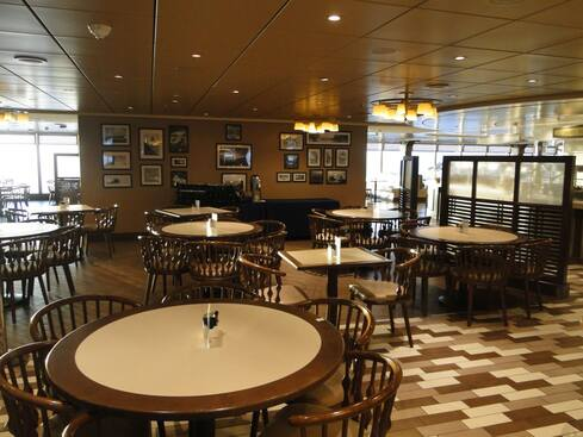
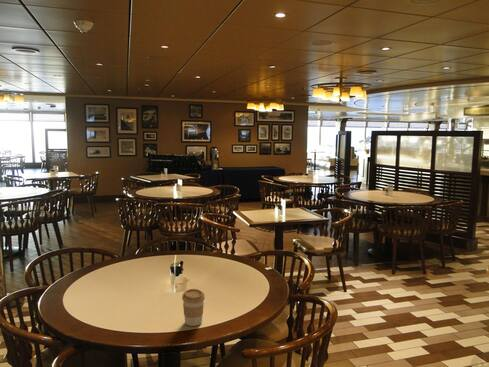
+ coffee cup (193, 307)
